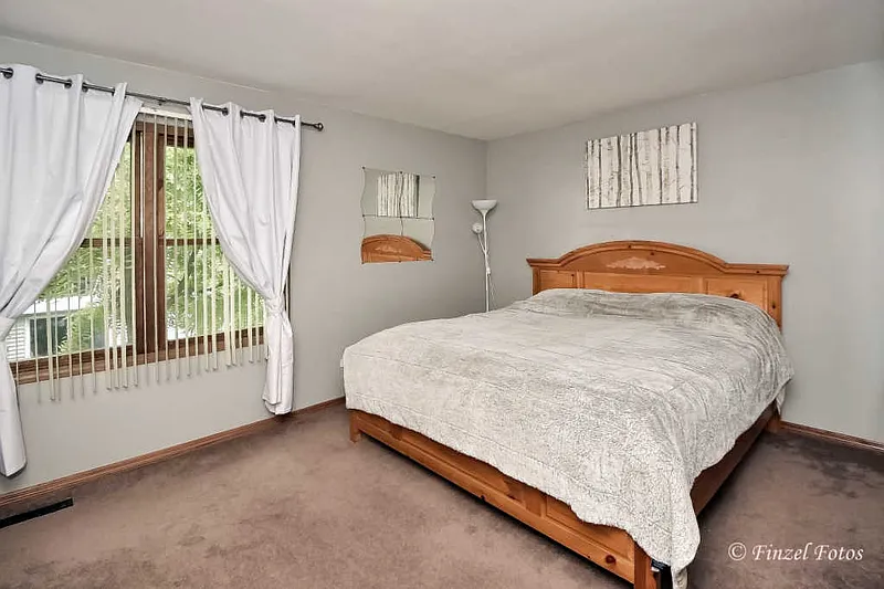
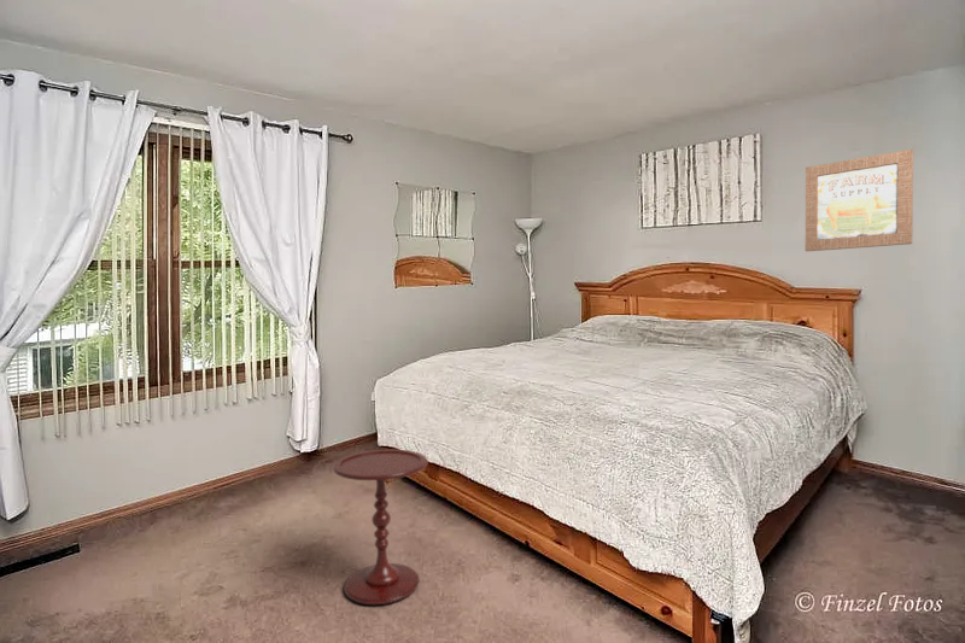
+ wall art (855, 203)
+ side table (381, 522)
